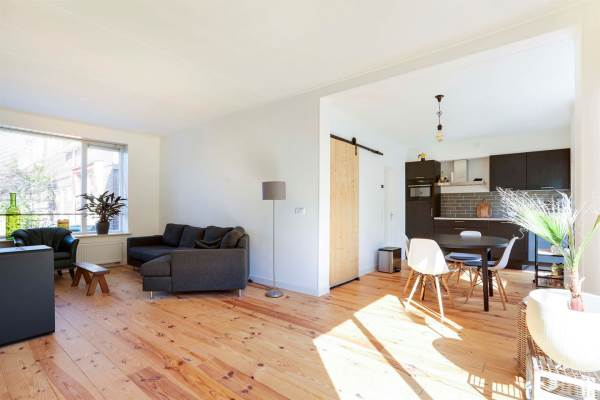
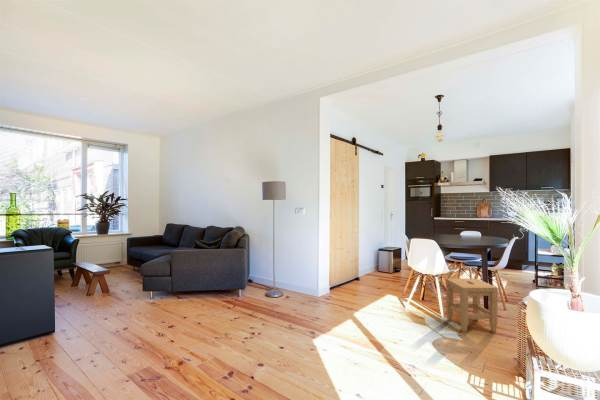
+ stool (470, 304)
